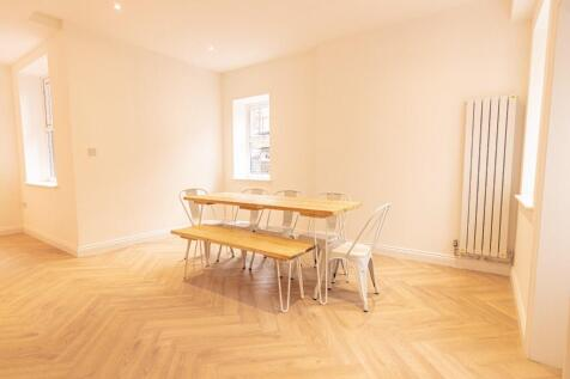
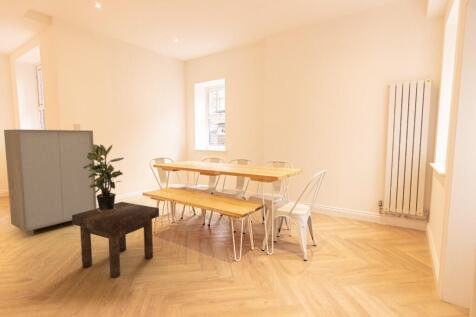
+ potted plant (103, 178)
+ storage cabinet (53, 177)
+ stool (118, 236)
